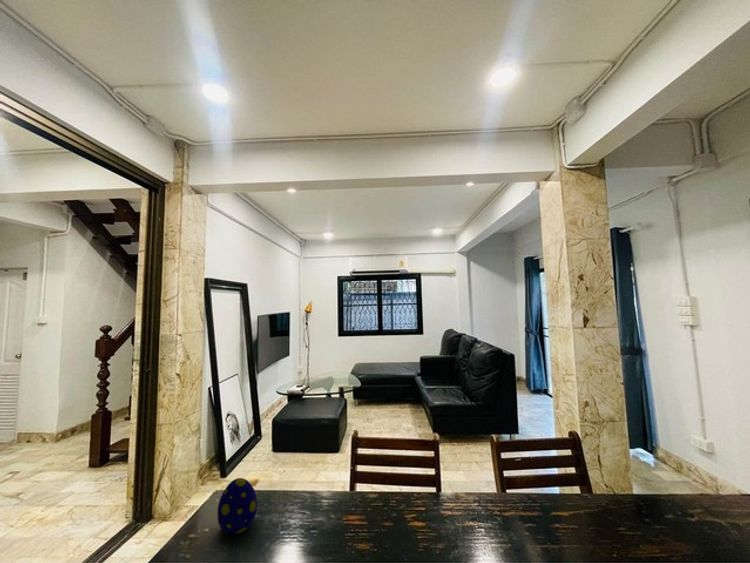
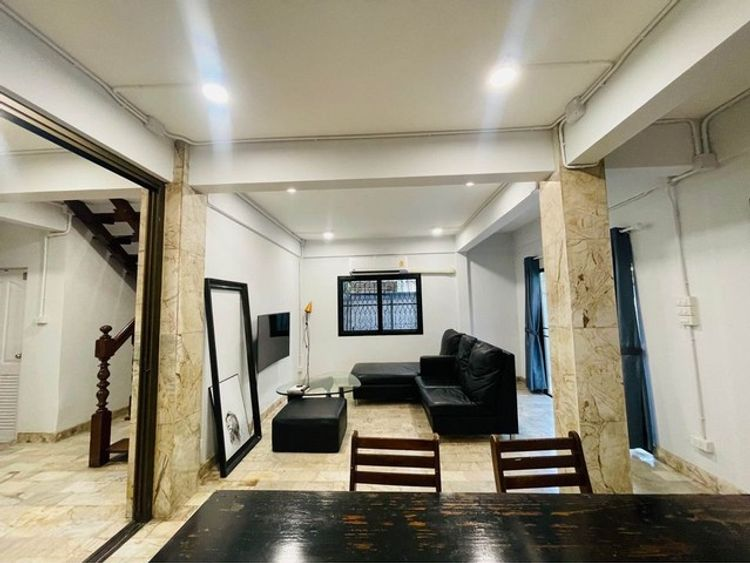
- decorative egg (237, 502)
